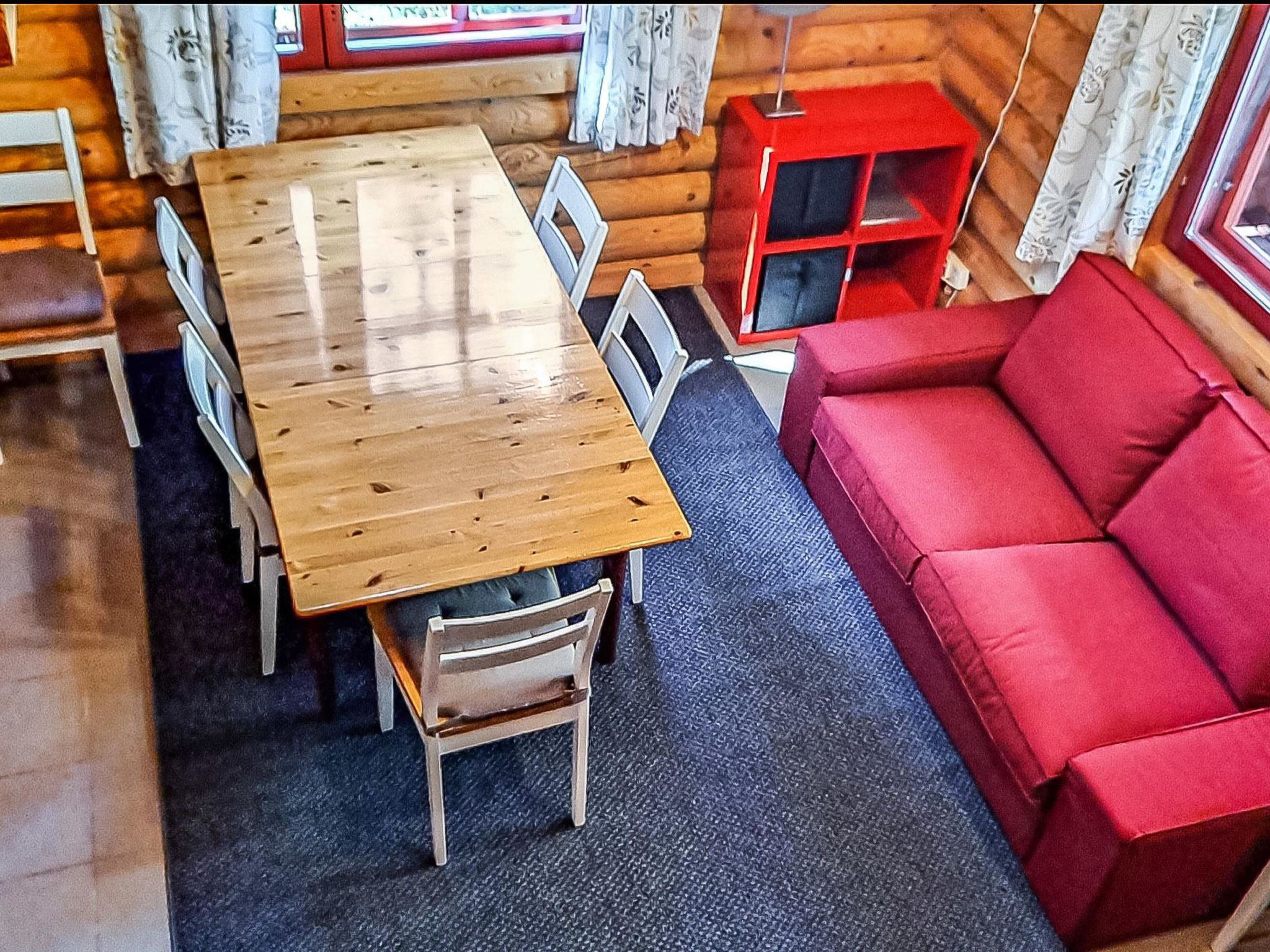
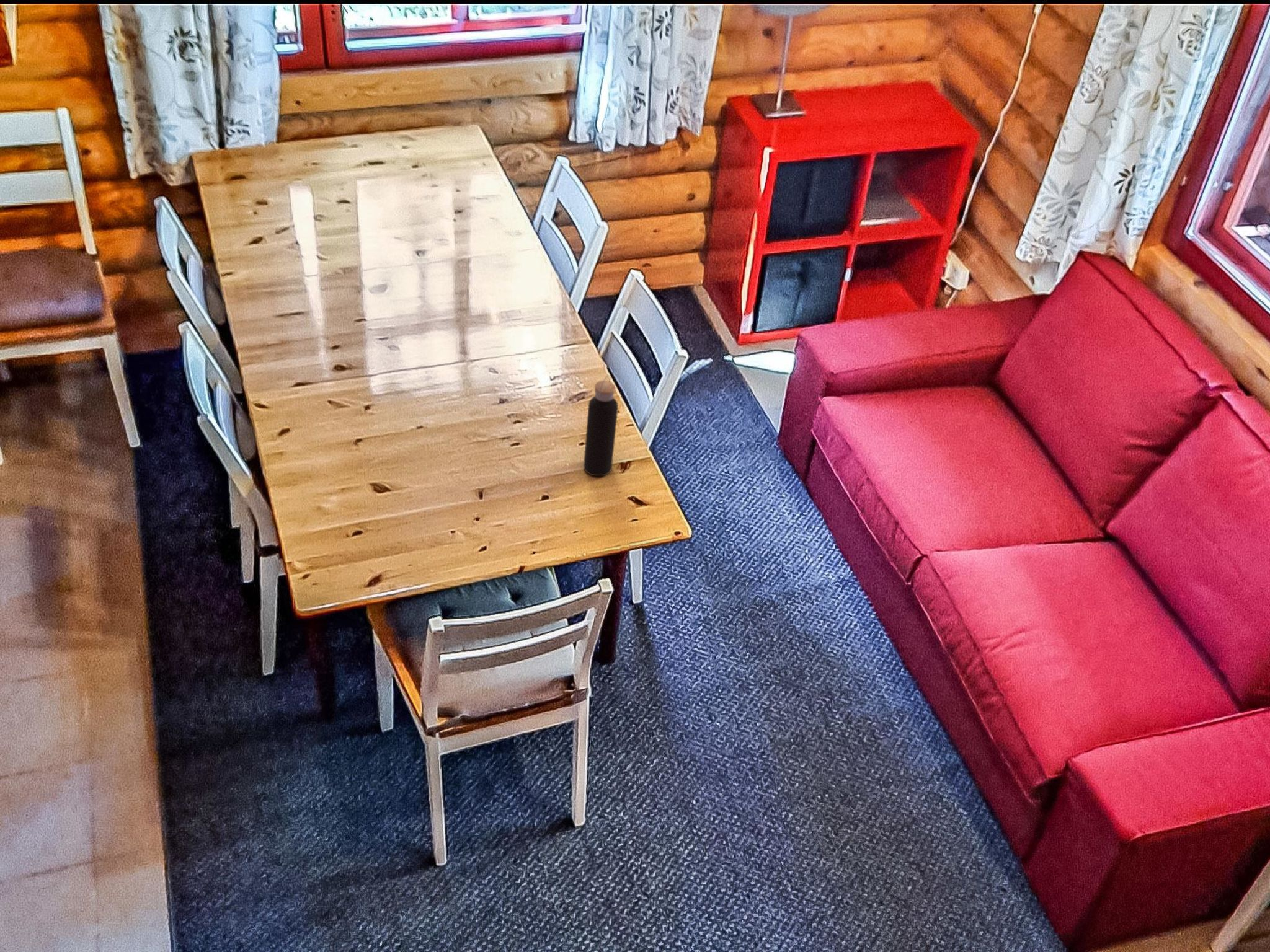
+ water bottle (602, 424)
